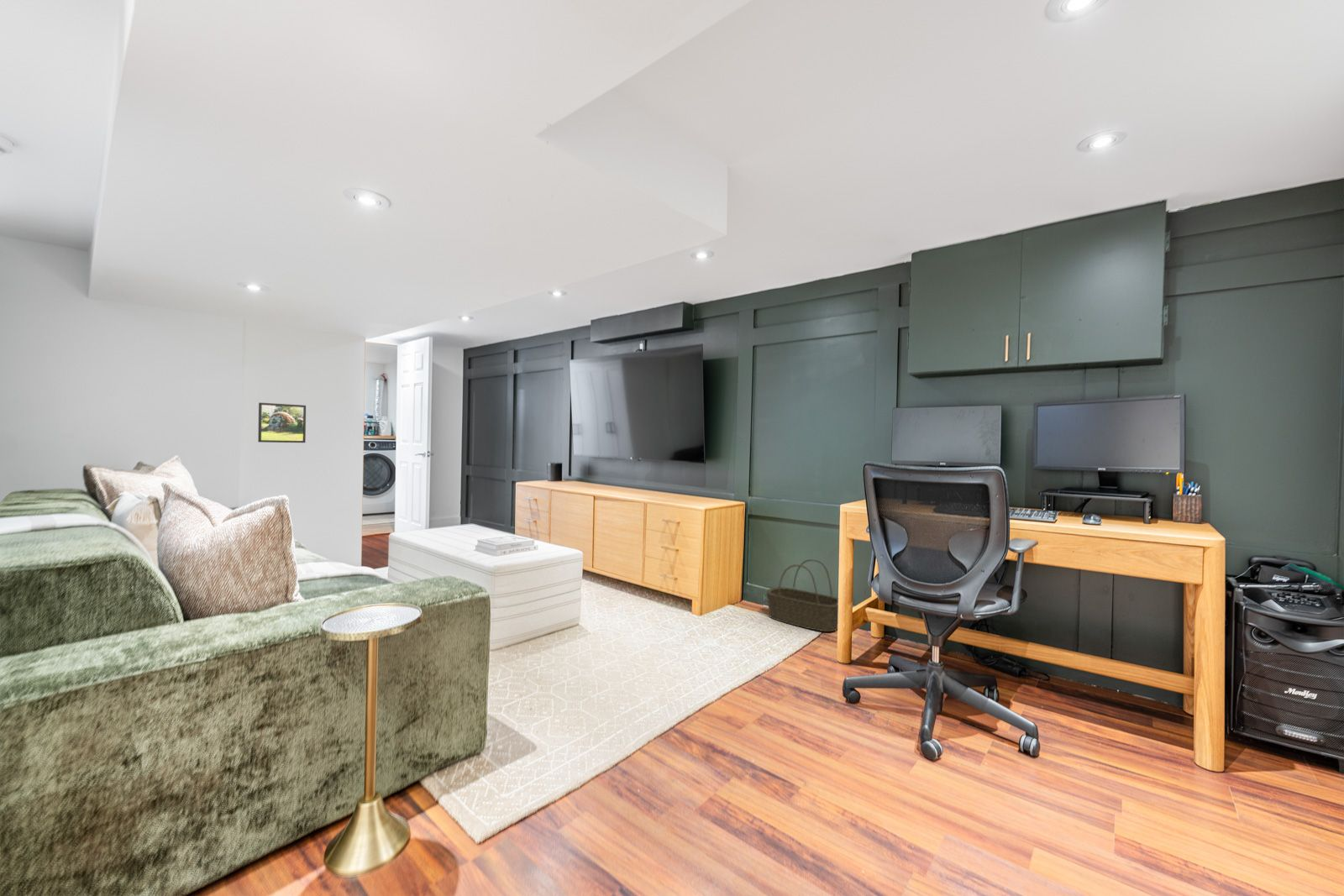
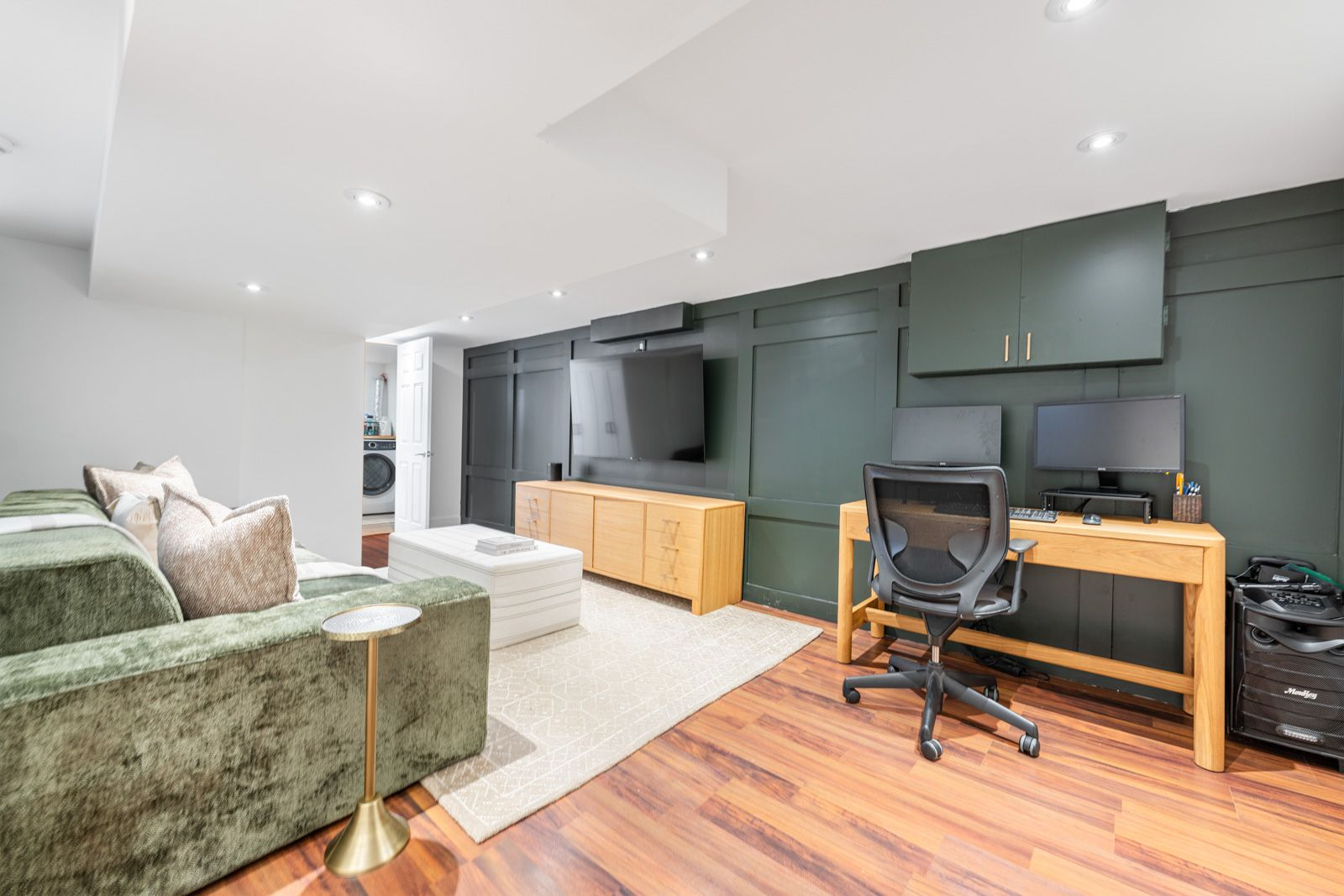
- basket (804, 591)
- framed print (282, 423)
